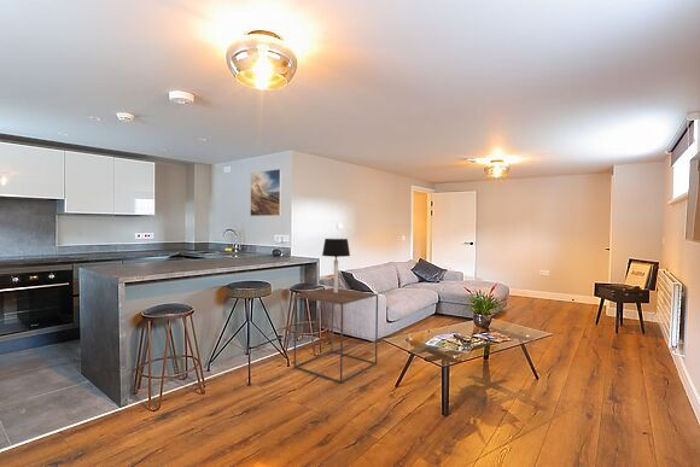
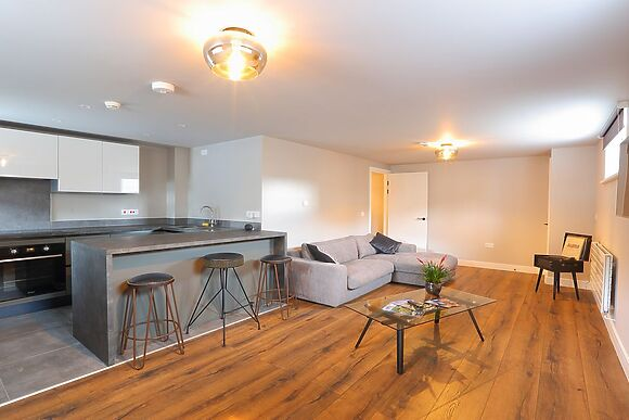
- side table (332, 329)
- table lamp (336, 264)
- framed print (266, 193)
